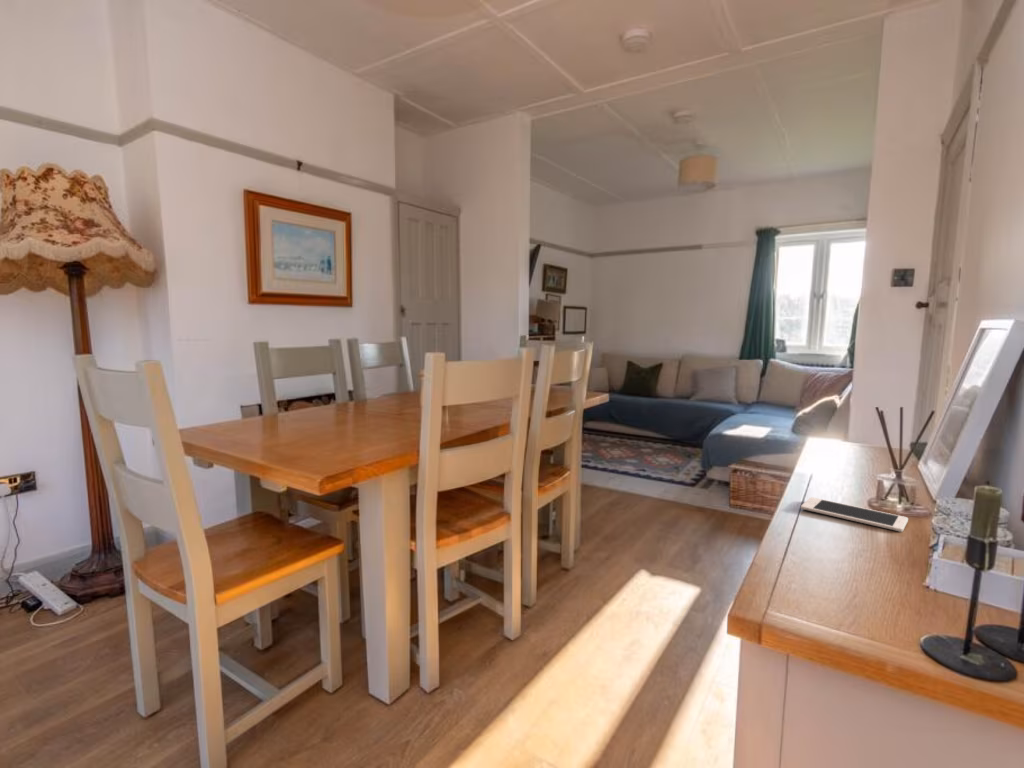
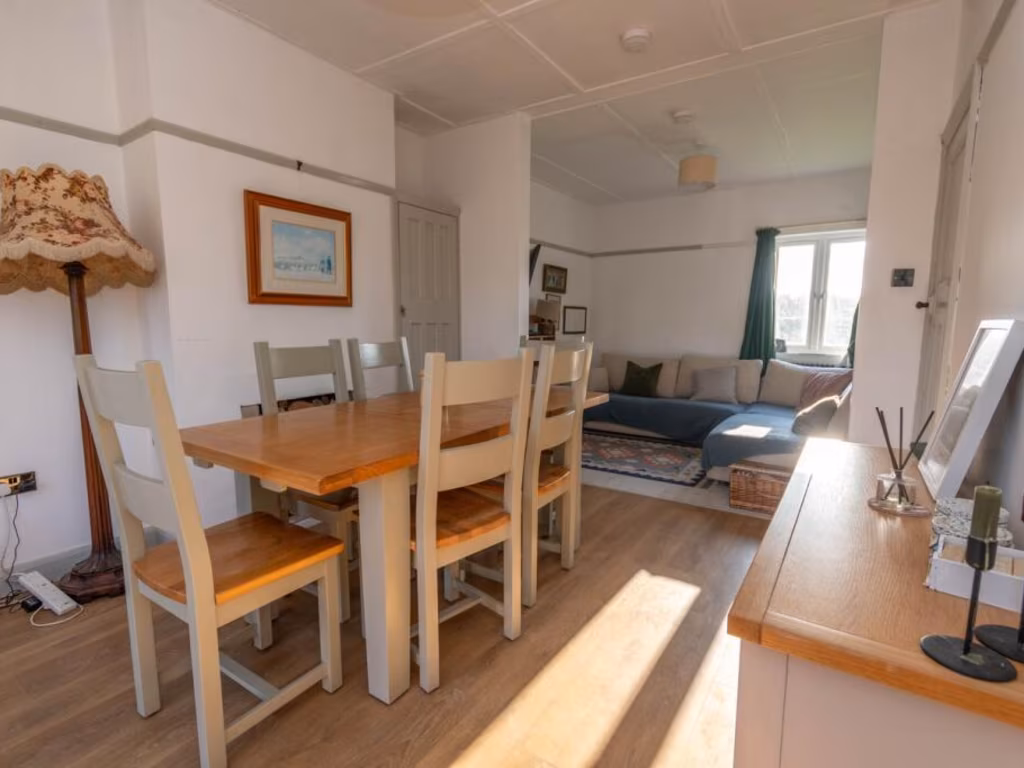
- cell phone (852, 513)
